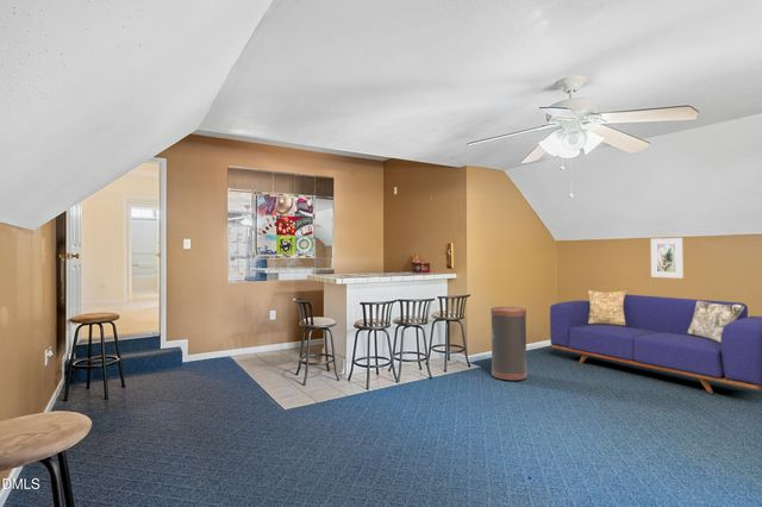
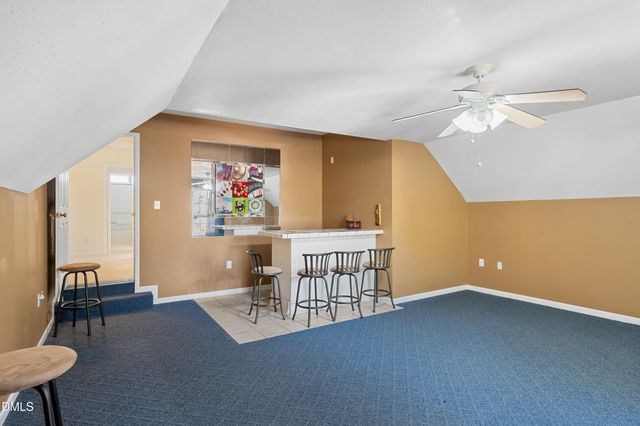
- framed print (666, 257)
- trash can (508, 342)
- sofa (649, 333)
